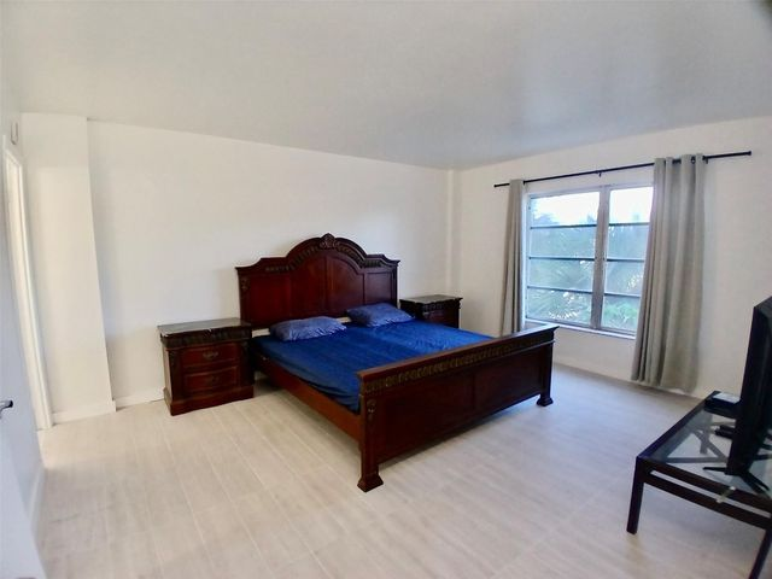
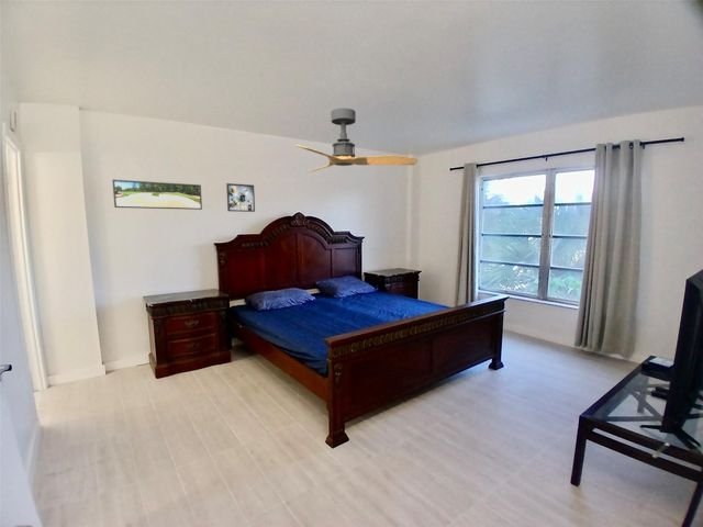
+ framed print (241, 198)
+ ceiling fan (354, 144)
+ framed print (159, 195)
